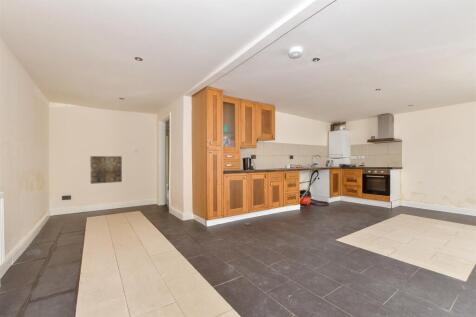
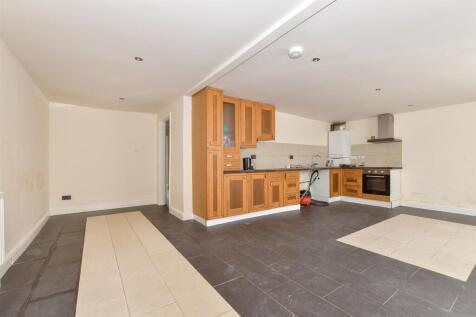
- wall art (106, 169)
